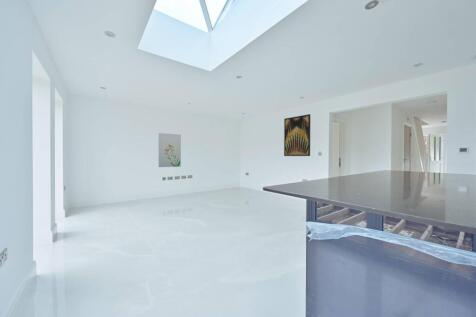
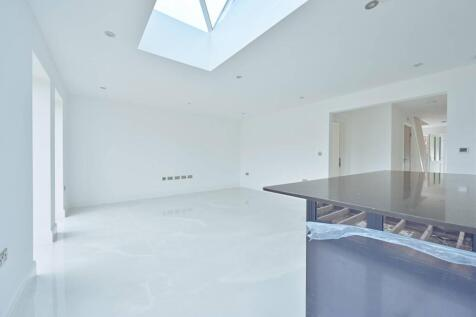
- wall art (170, 150)
- wall art (296, 136)
